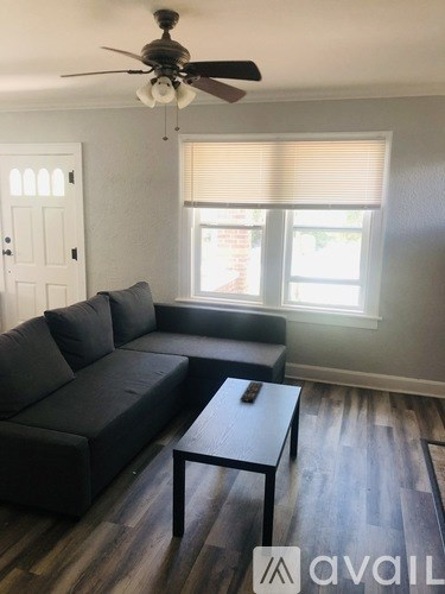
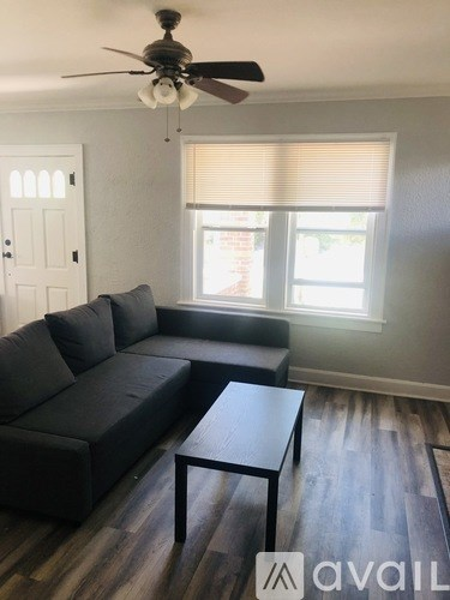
- remote control (252, 391)
